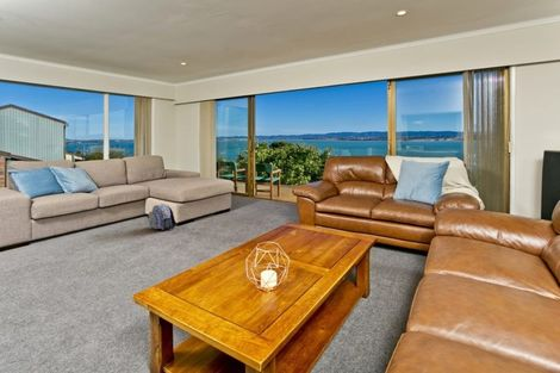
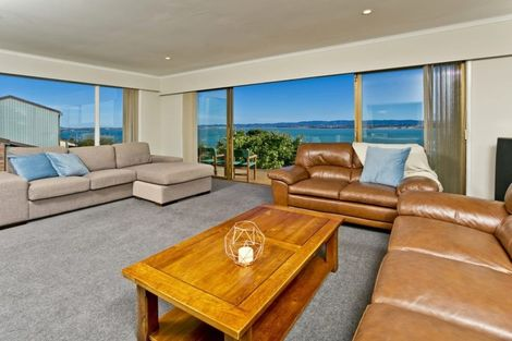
- backpack (160, 216)
